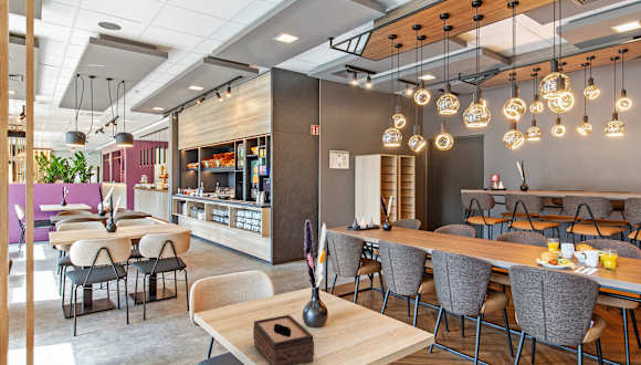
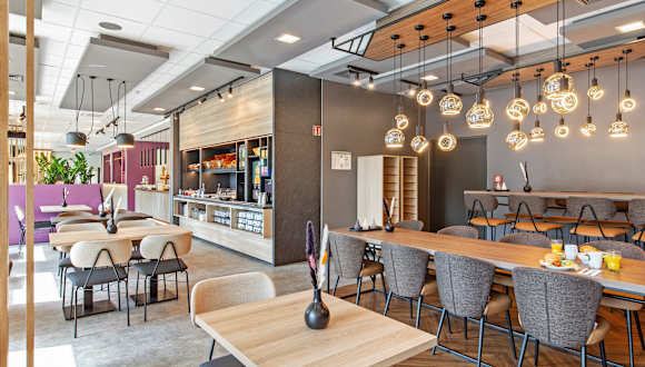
- tissue box (282, 340)
